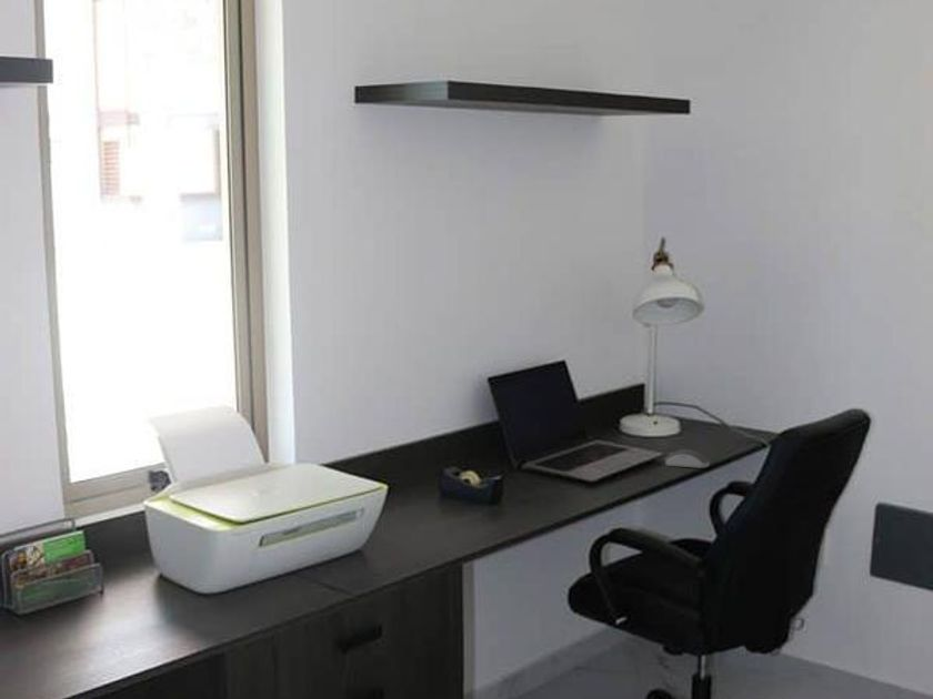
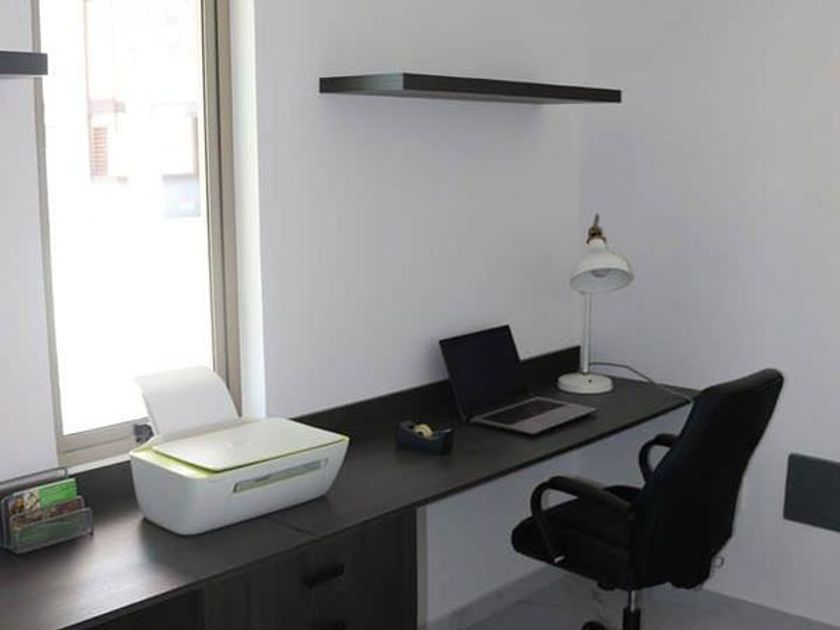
- computer mouse (686, 456)
